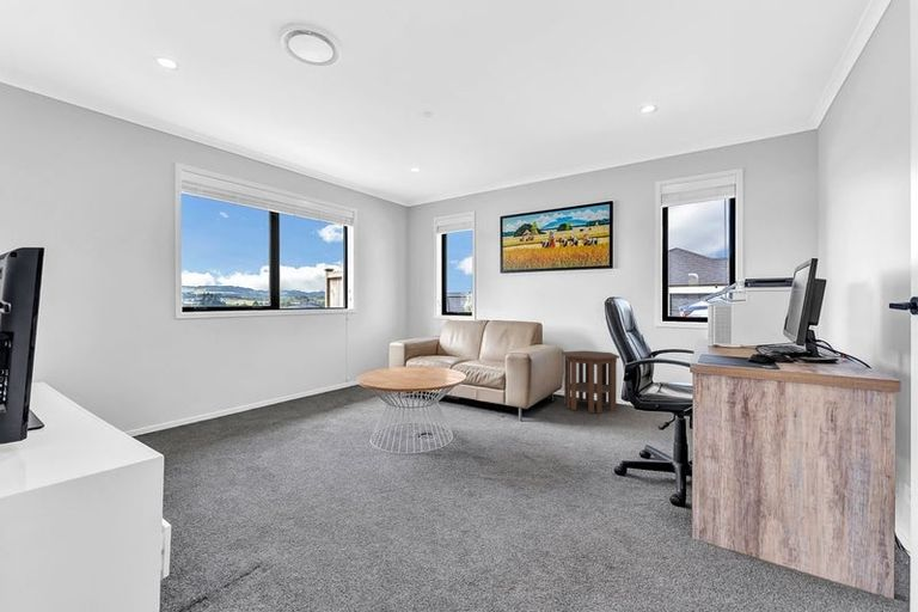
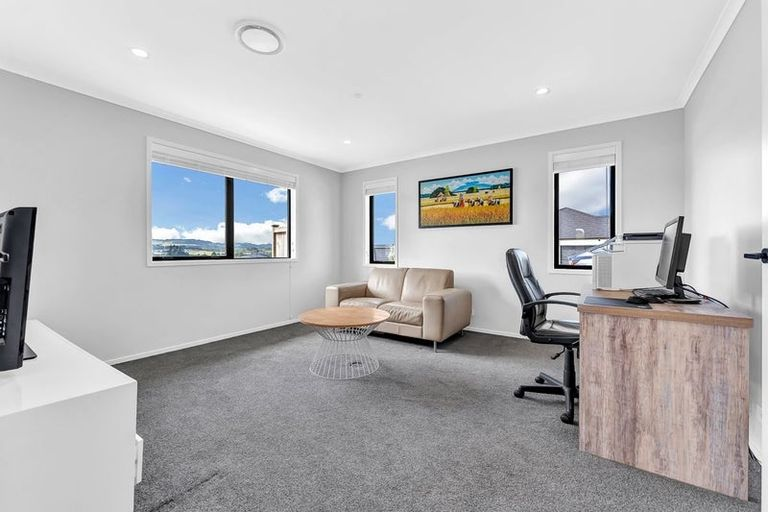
- side table (589, 379)
